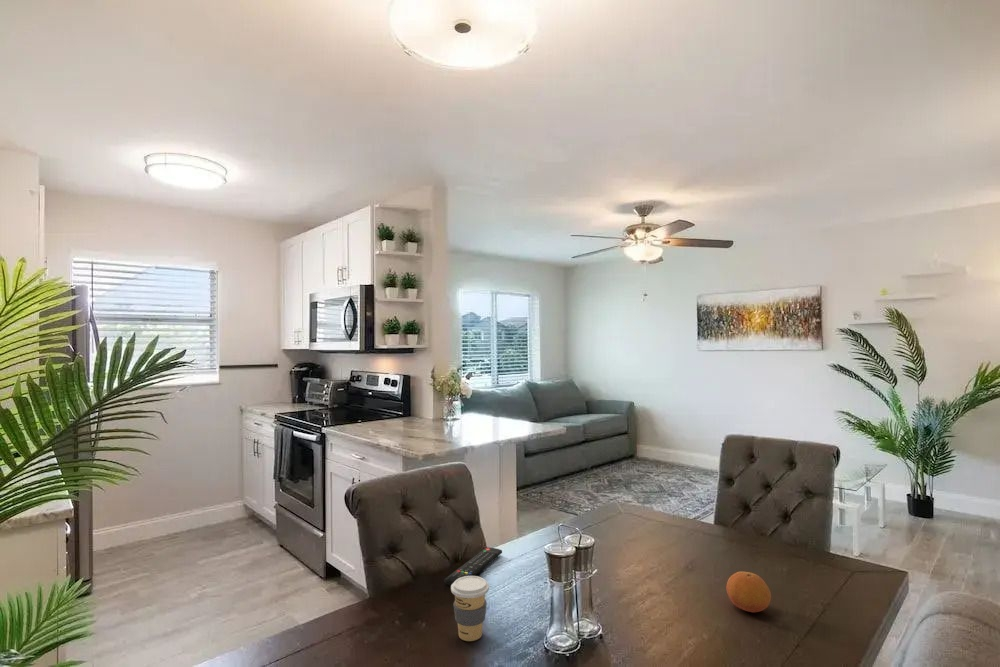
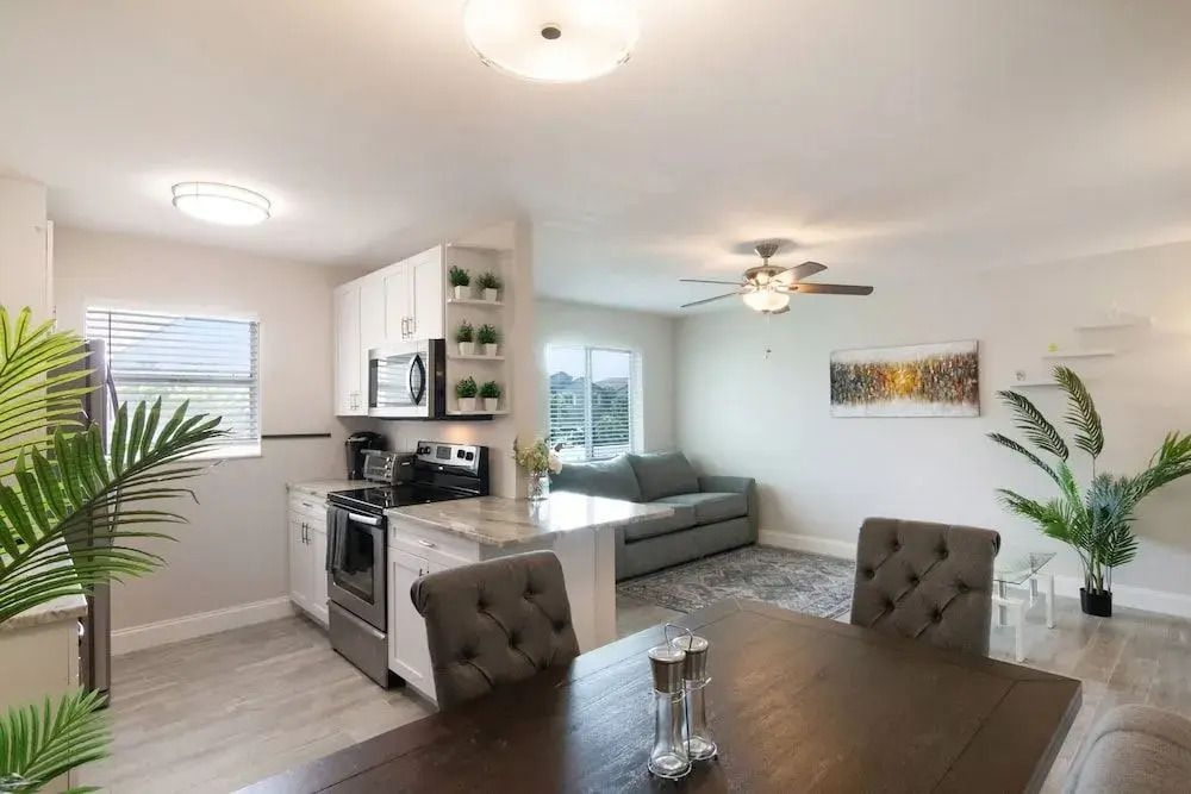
- fruit (748, 591)
- remote control (475, 566)
- coffee cup (470, 608)
